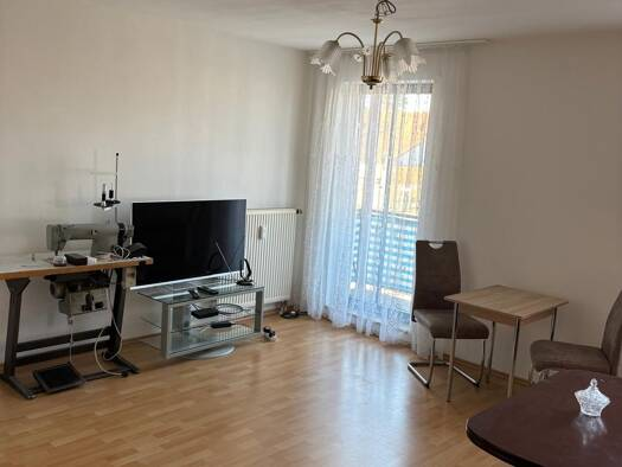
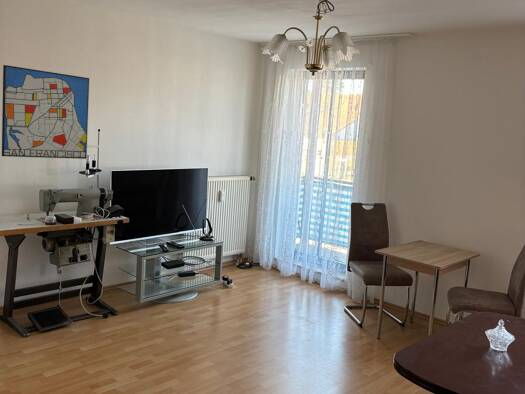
+ wall art (47, 115)
